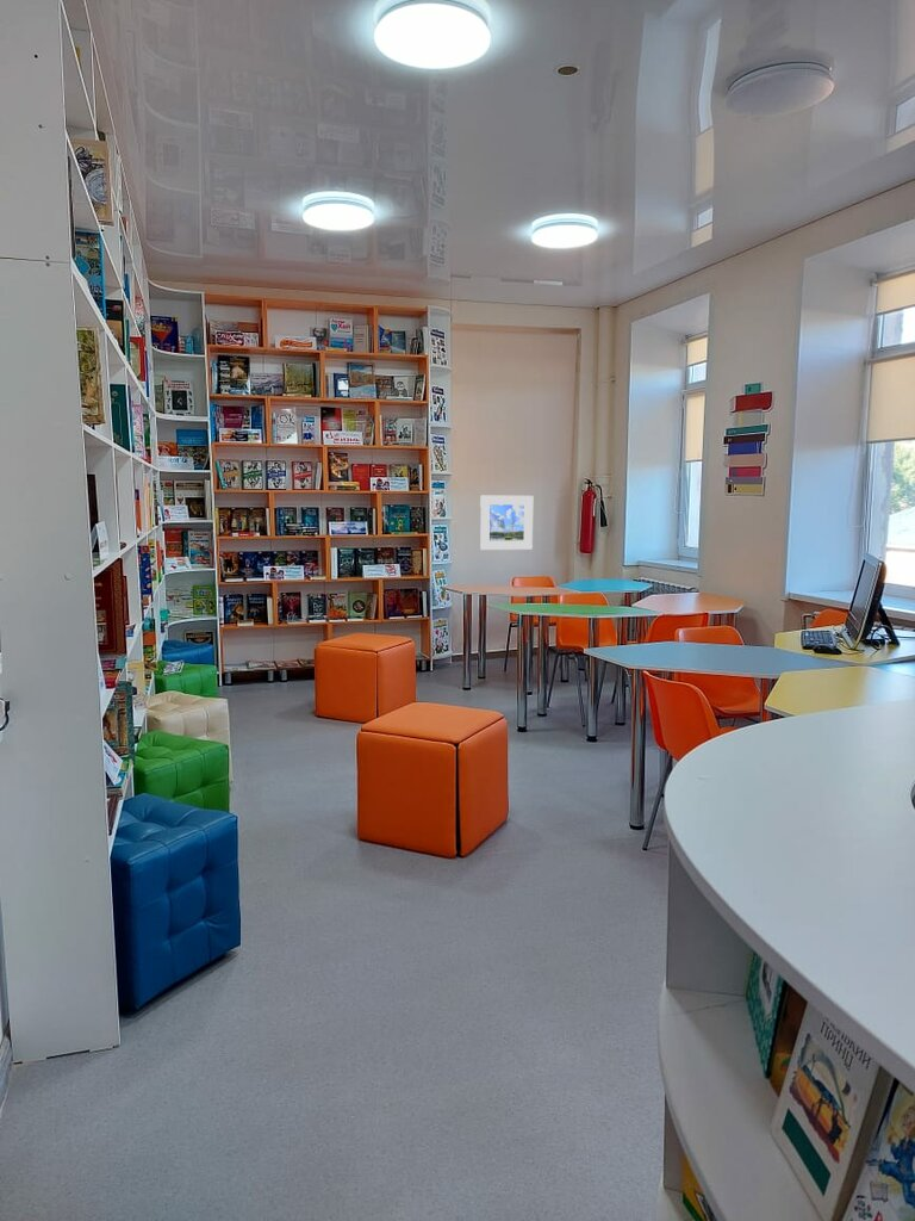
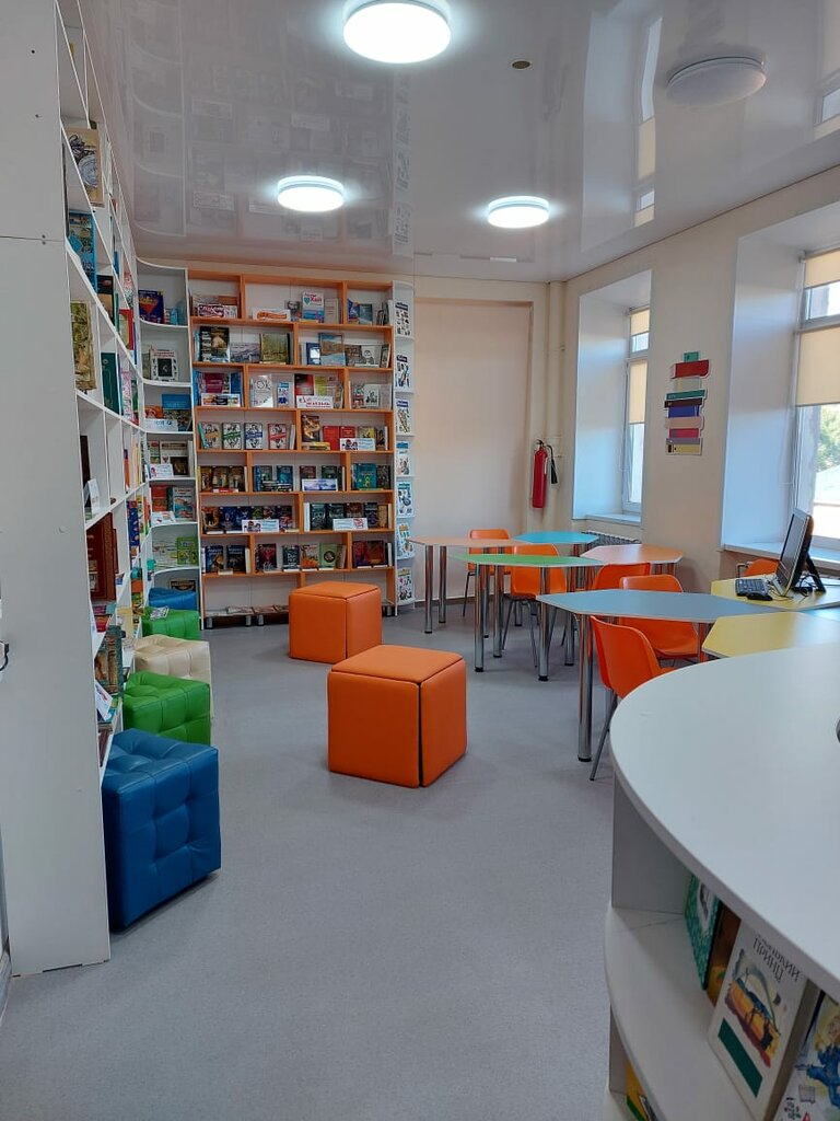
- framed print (506, 522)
